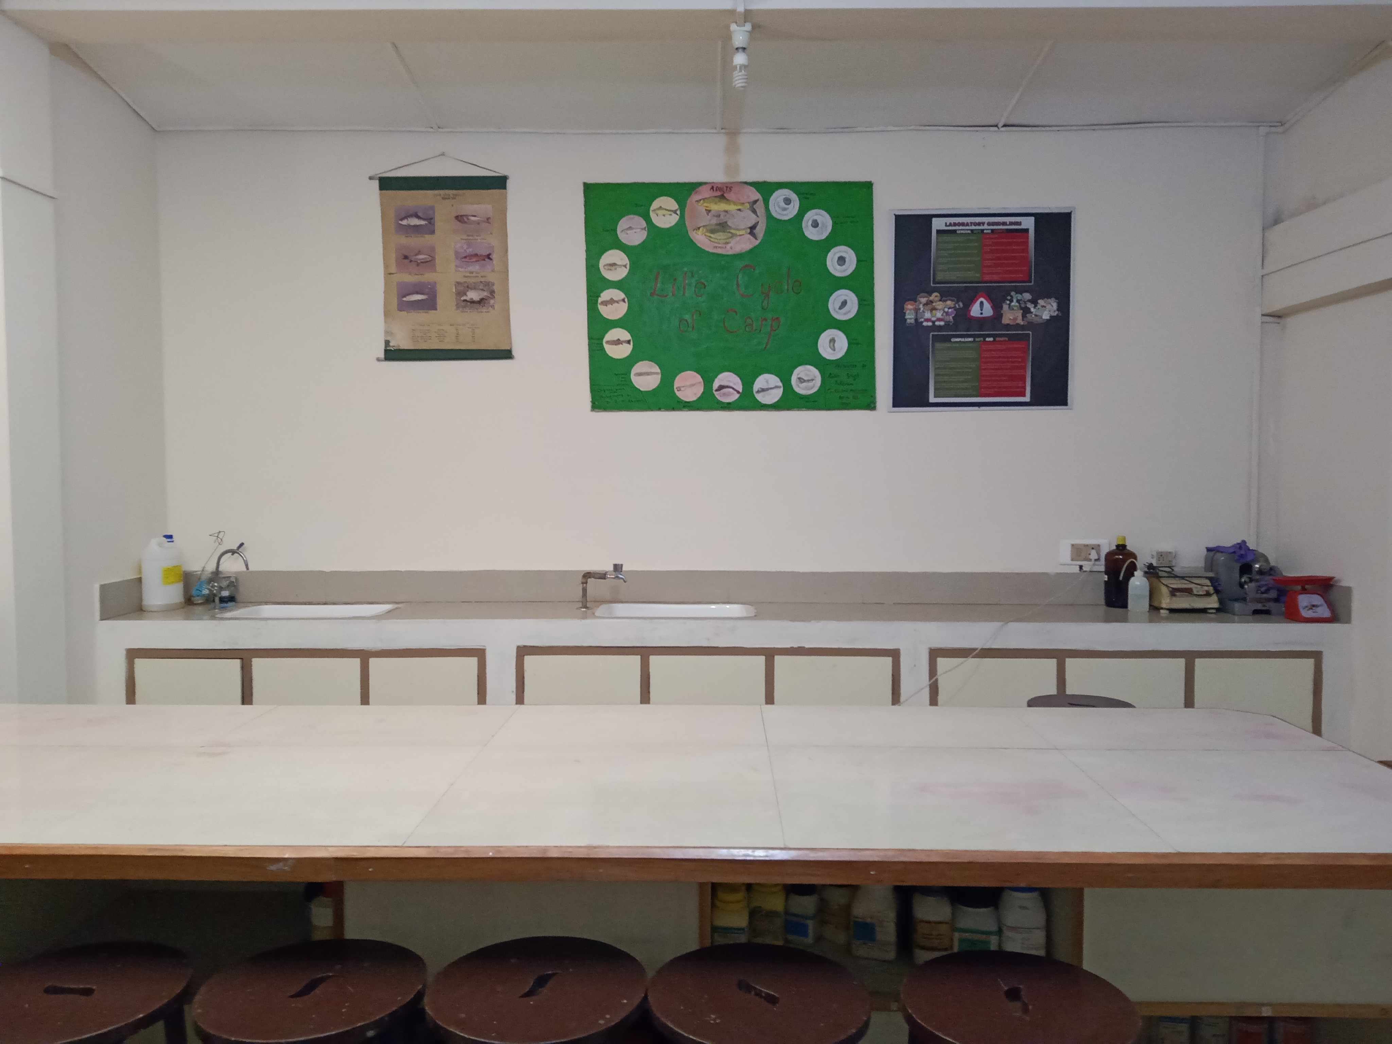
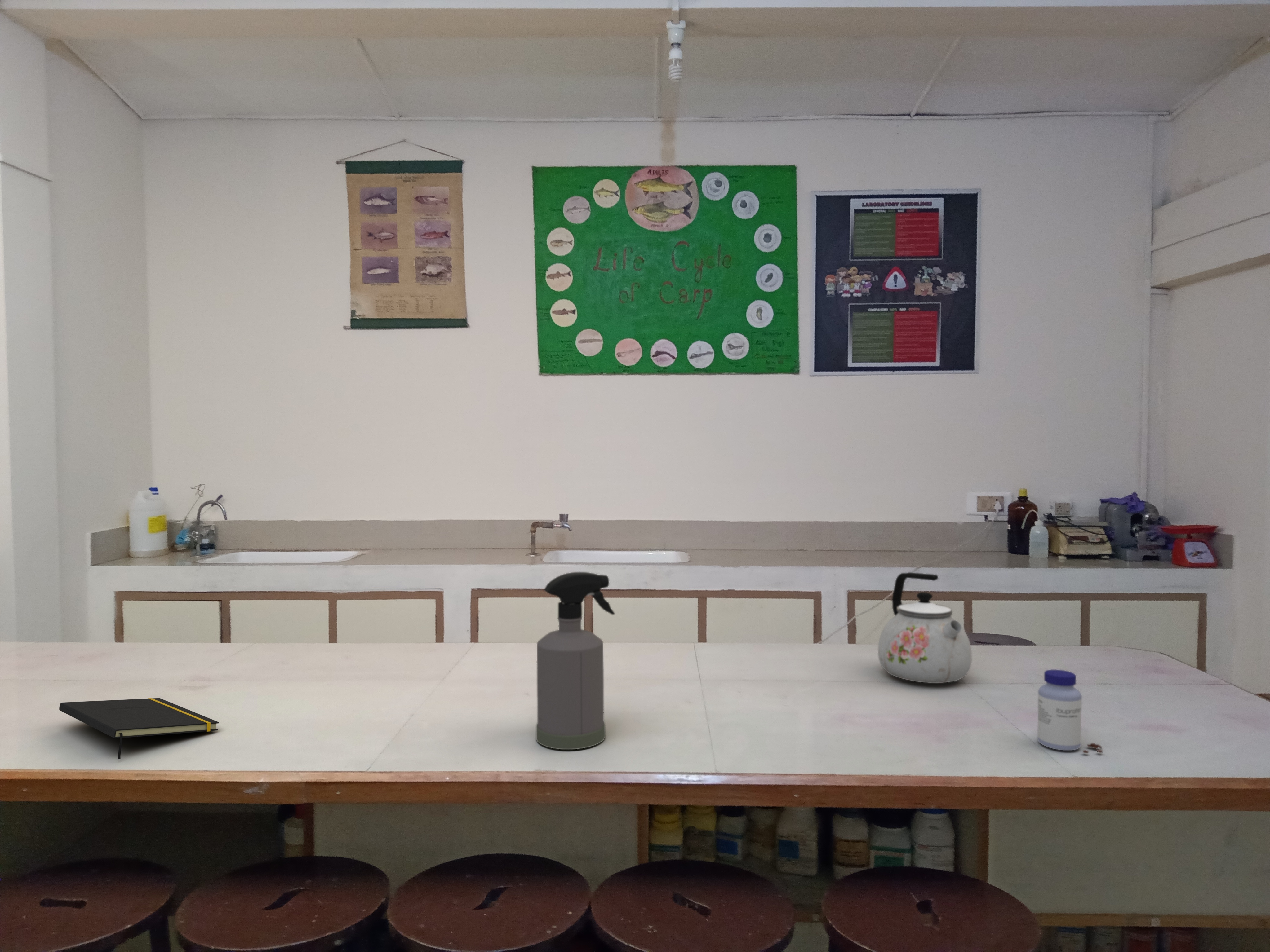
+ spray bottle (575, 655)
+ medicine bottle (1070, 710)
+ notepad (139, 716)
+ kettle (925, 625)
